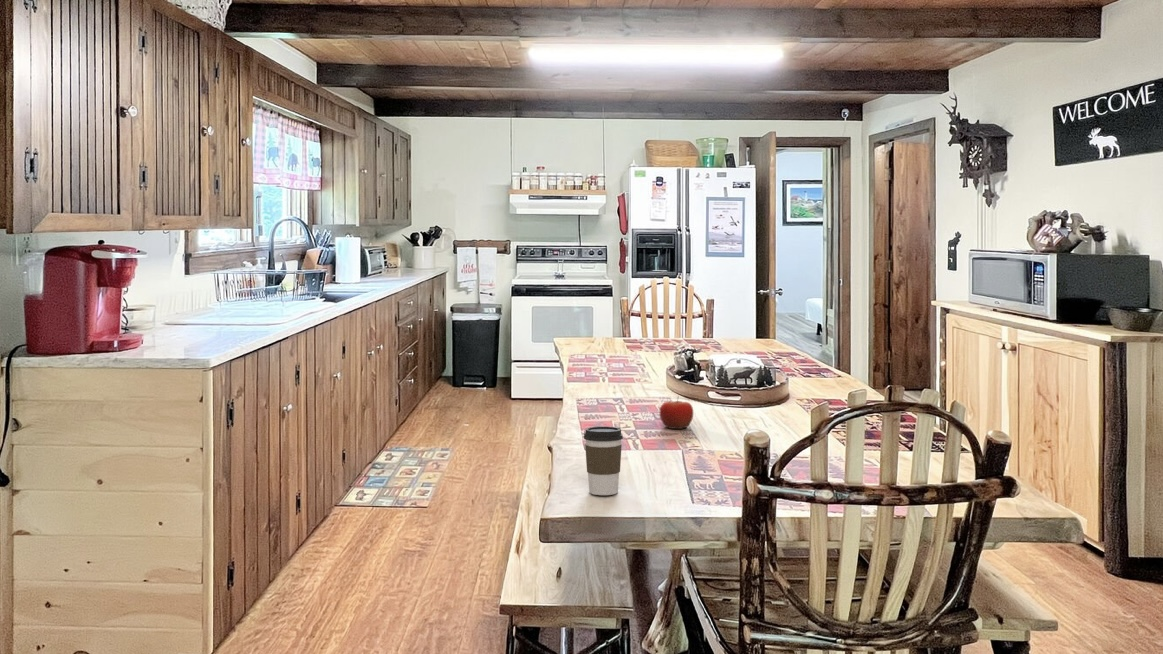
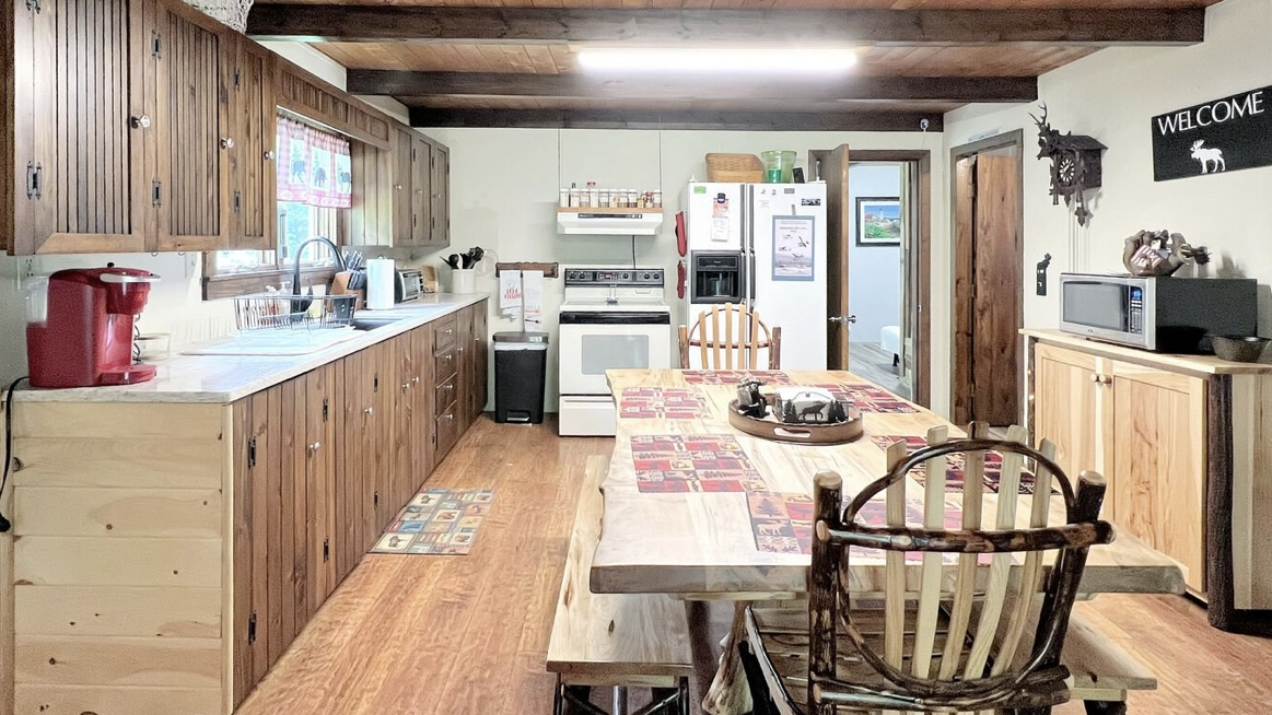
- fruit (676, 412)
- coffee cup (603, 460)
